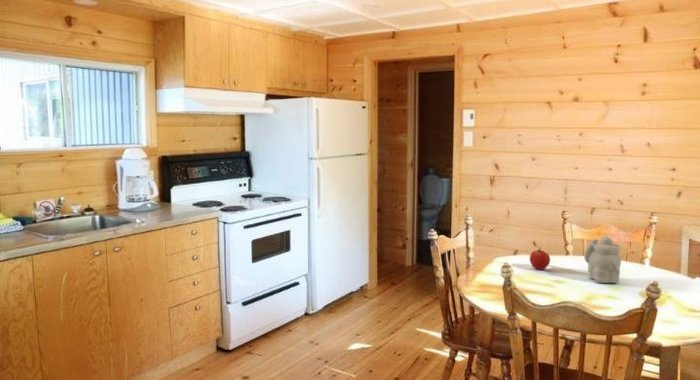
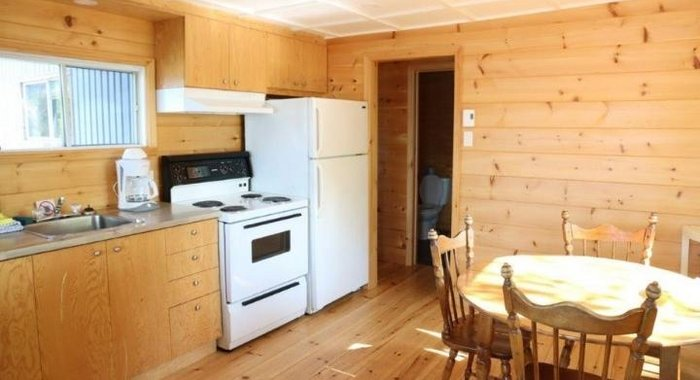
- apple (539, 258)
- teapot (601, 256)
